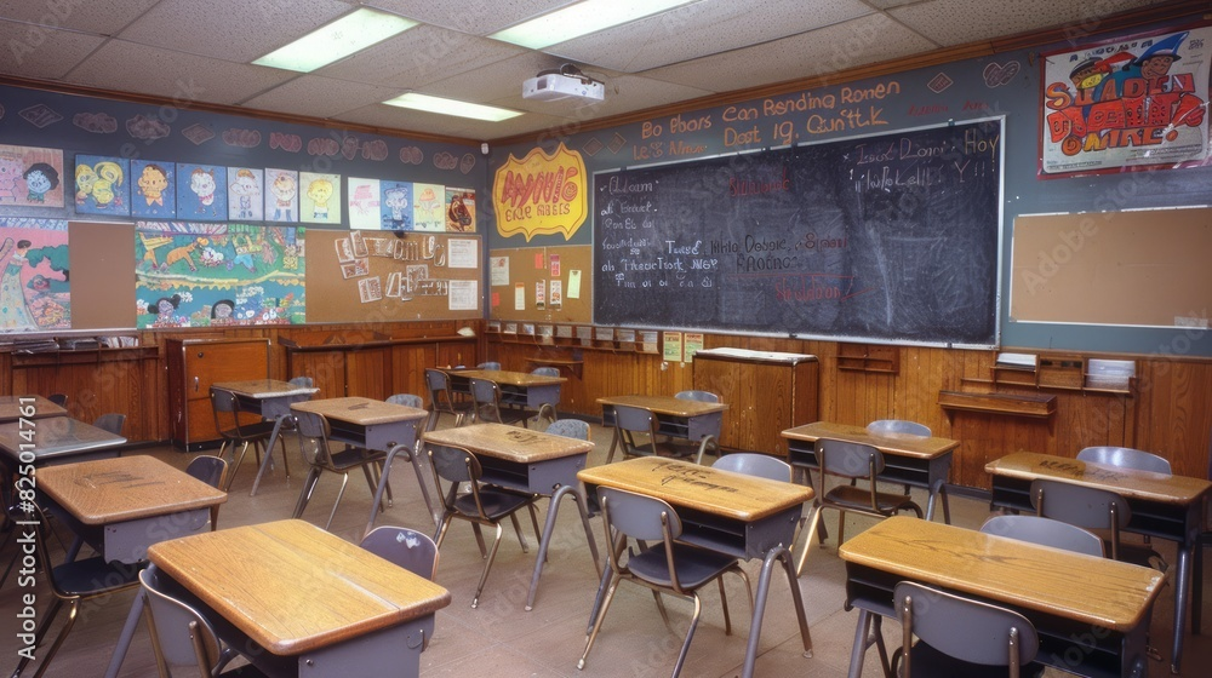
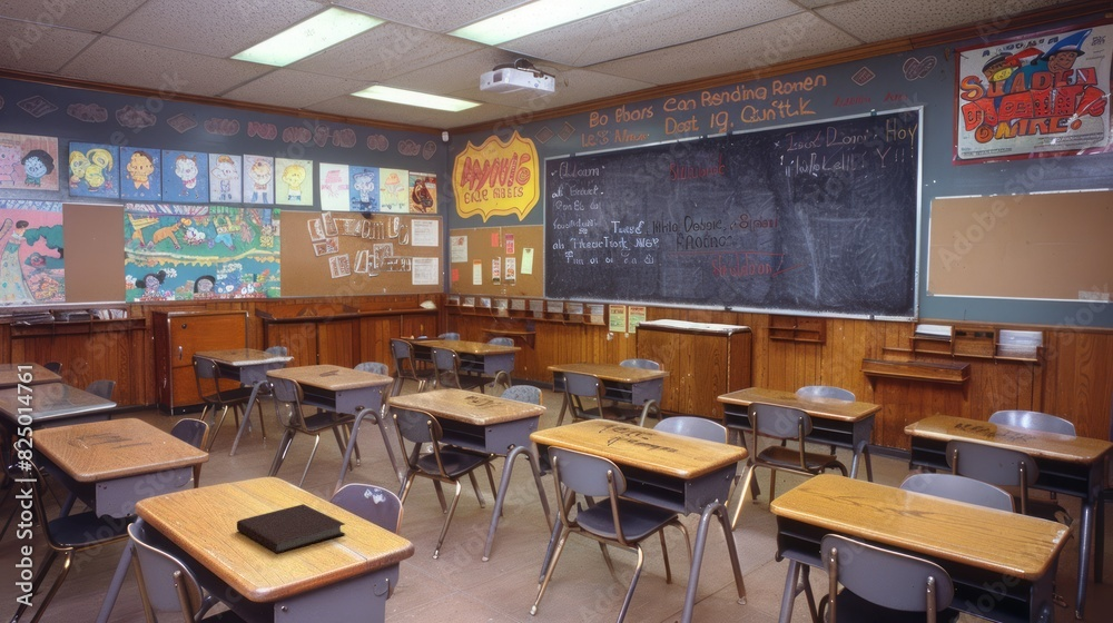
+ notebook (290, 527)
